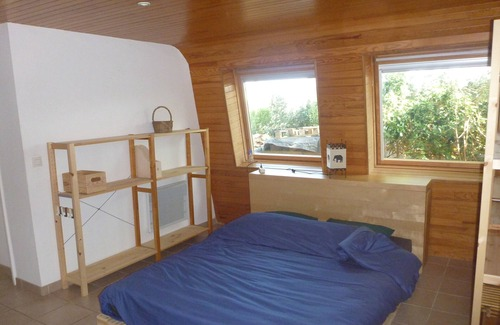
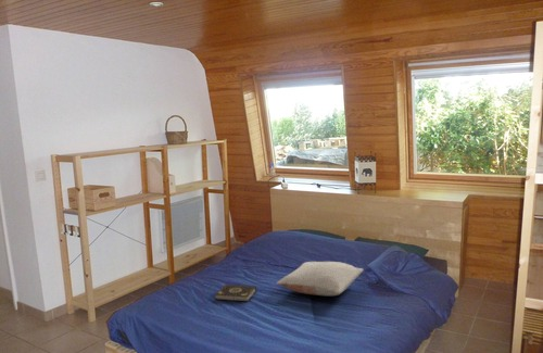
+ pillow (320, 277)
+ book (236, 292)
